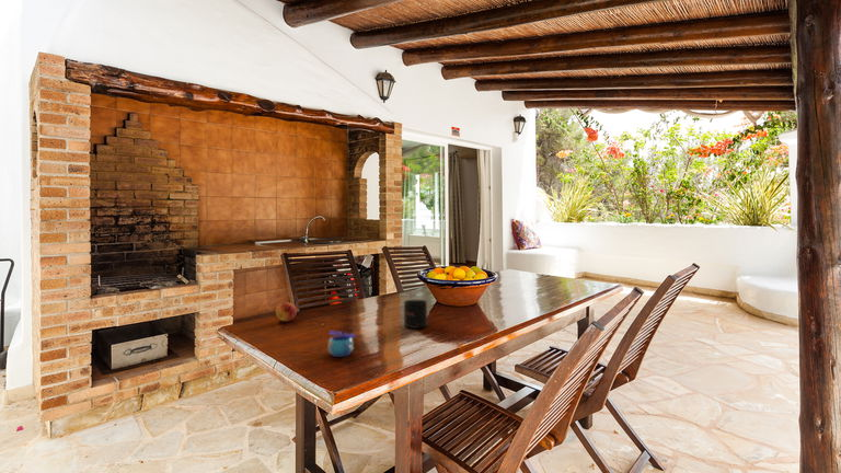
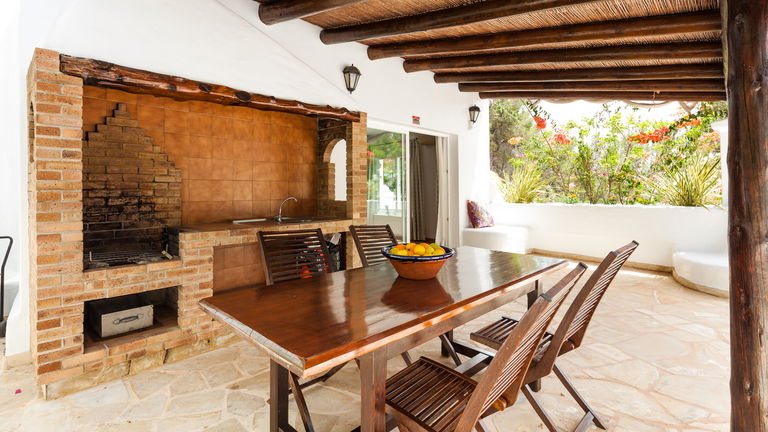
- fruit (286, 311)
- mug (341, 343)
- mug (414, 312)
